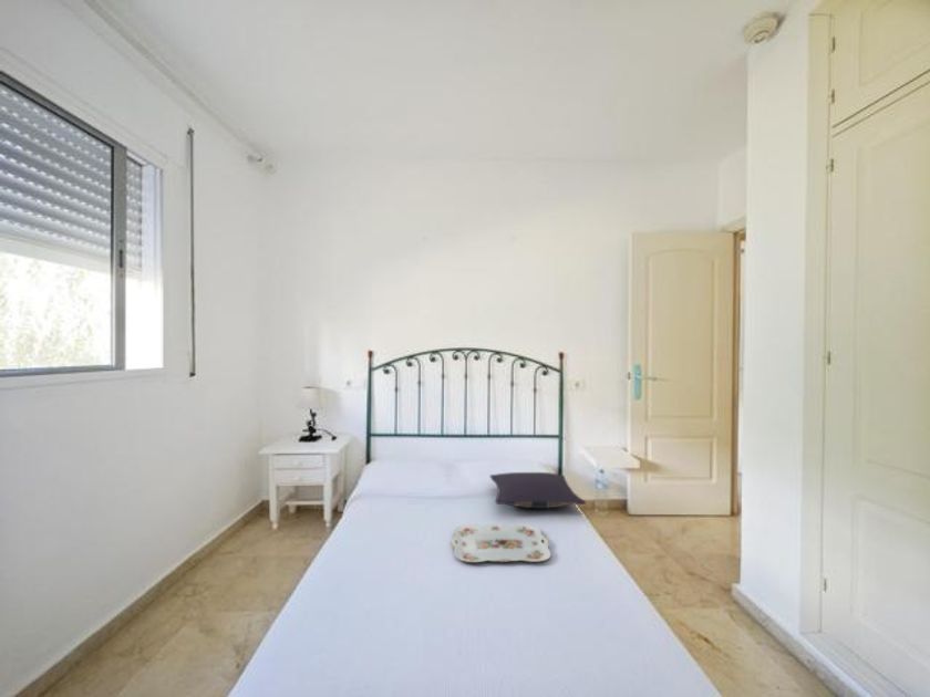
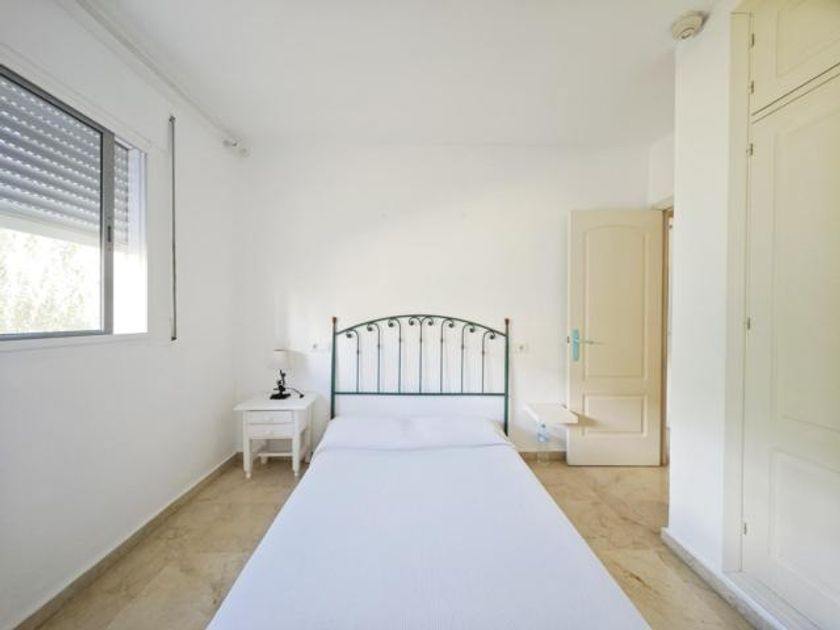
- serving tray (499, 542)
- pillow (533, 488)
